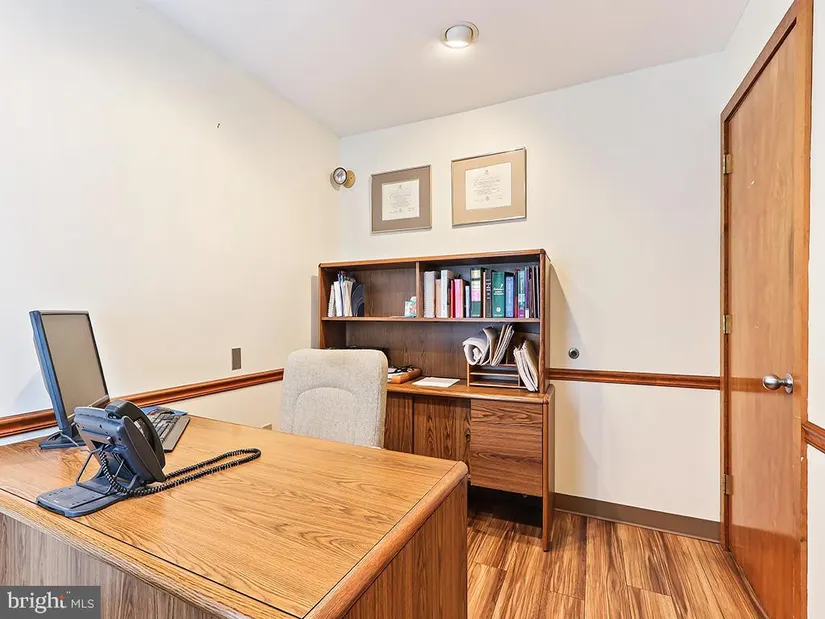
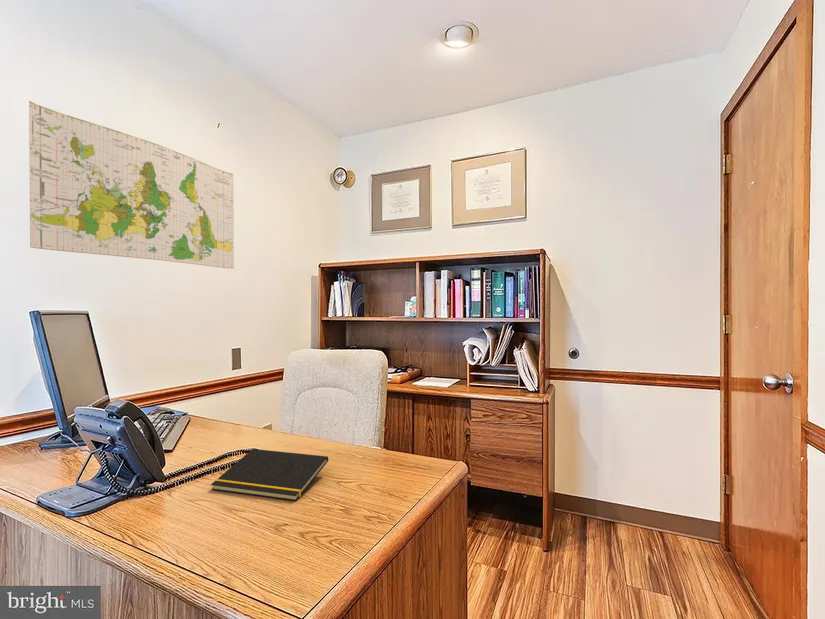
+ notepad (272, 472)
+ map (154, 202)
